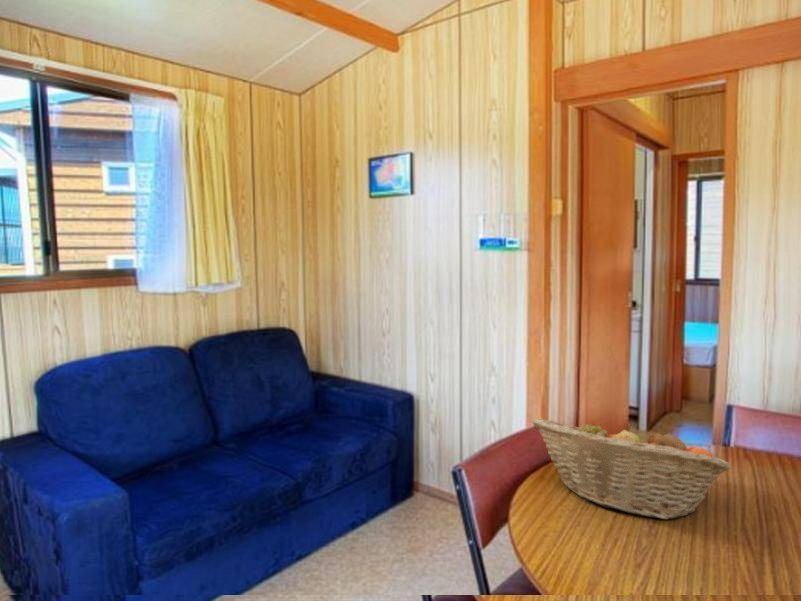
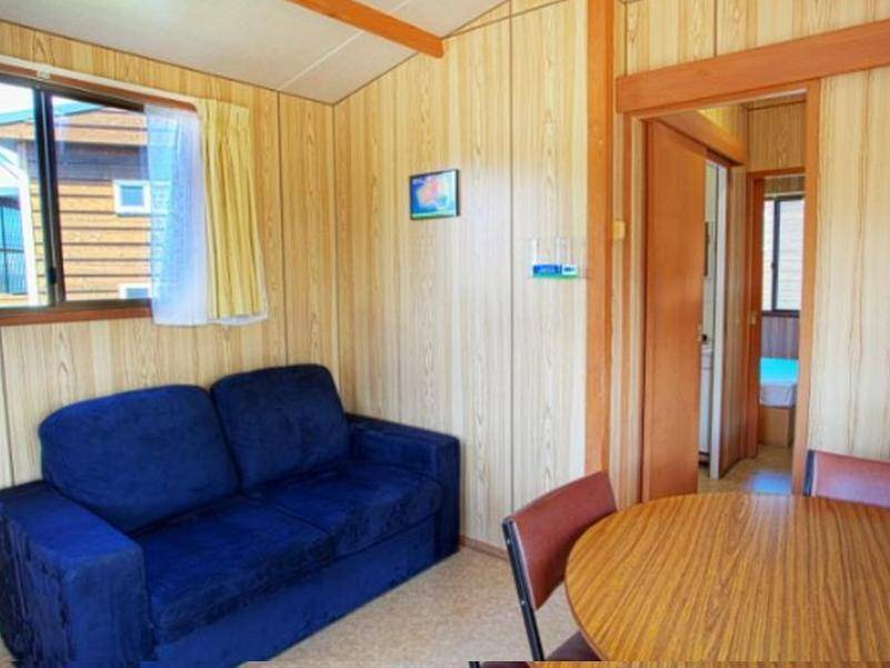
- fruit basket (623, 455)
